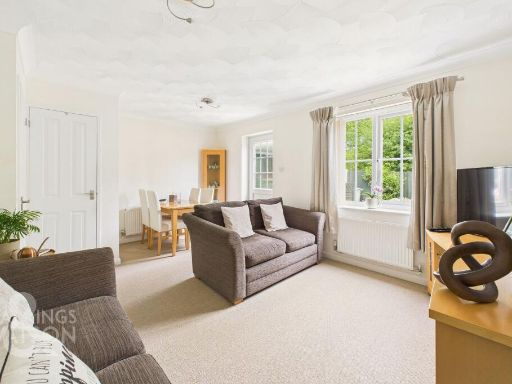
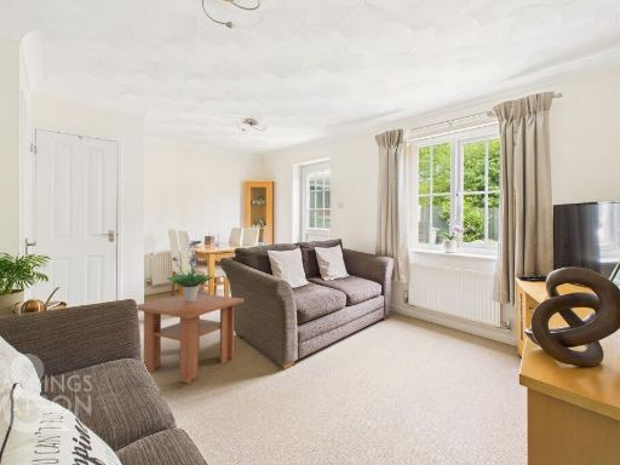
+ coffee table (190, 333)
+ potted plant (191, 270)
